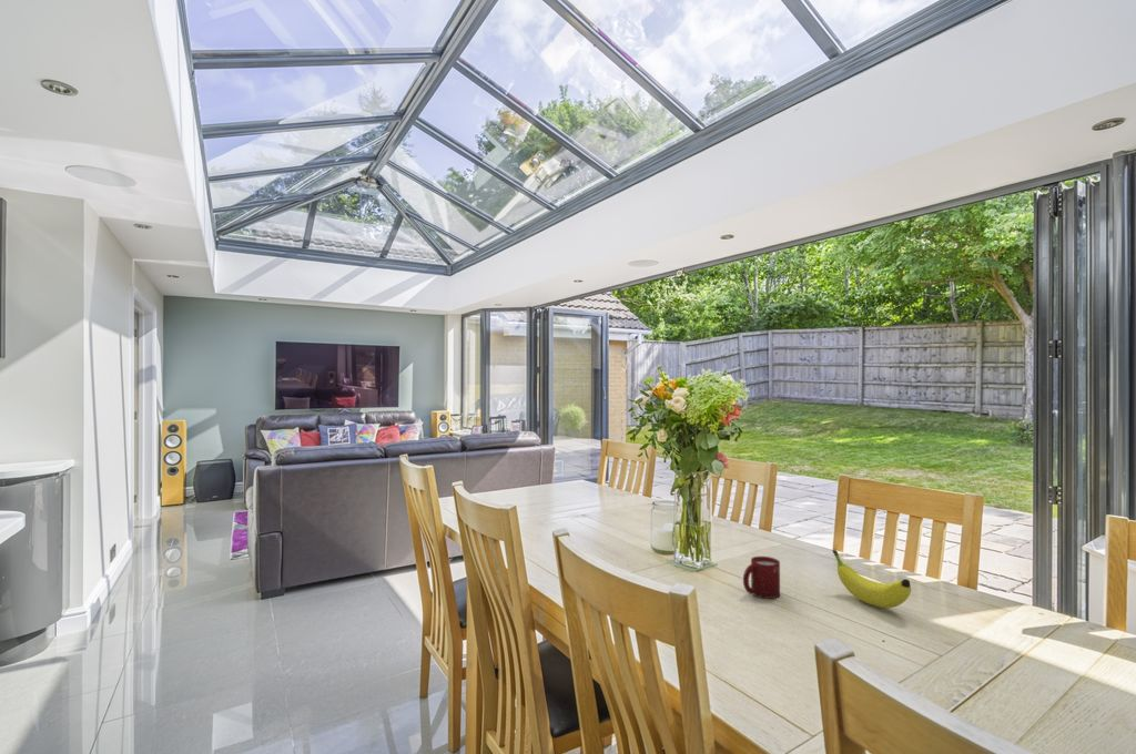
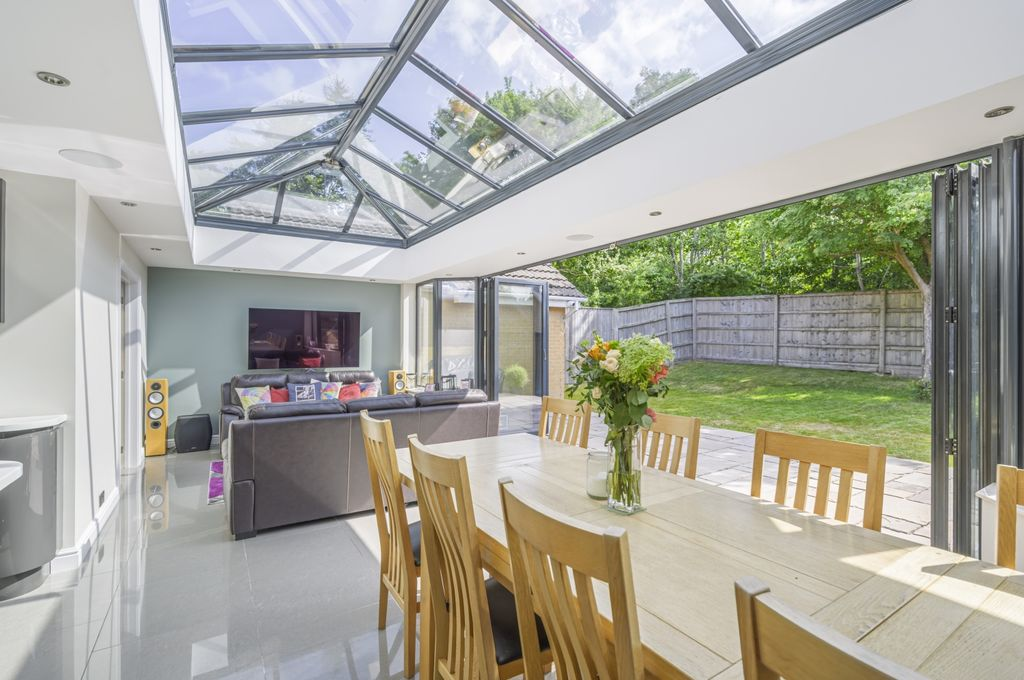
- fruit (871, 582)
- cup (760, 578)
